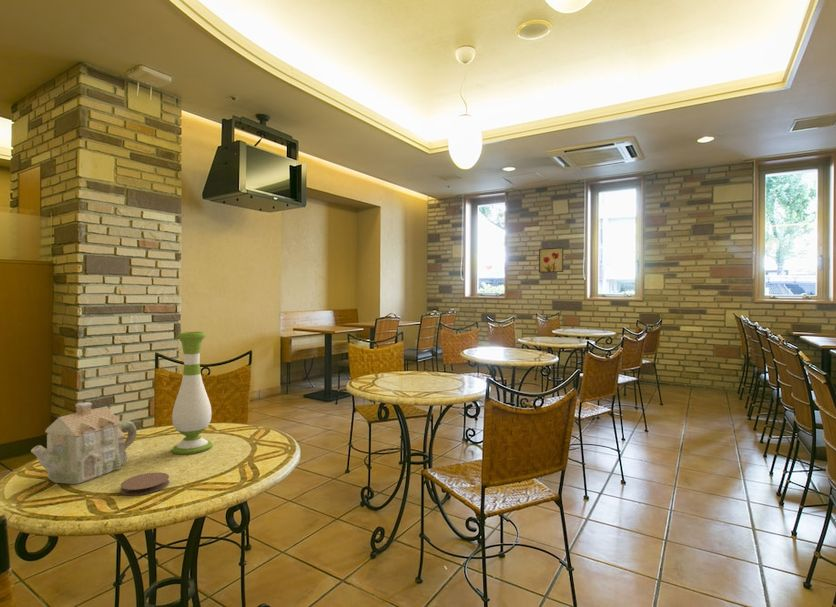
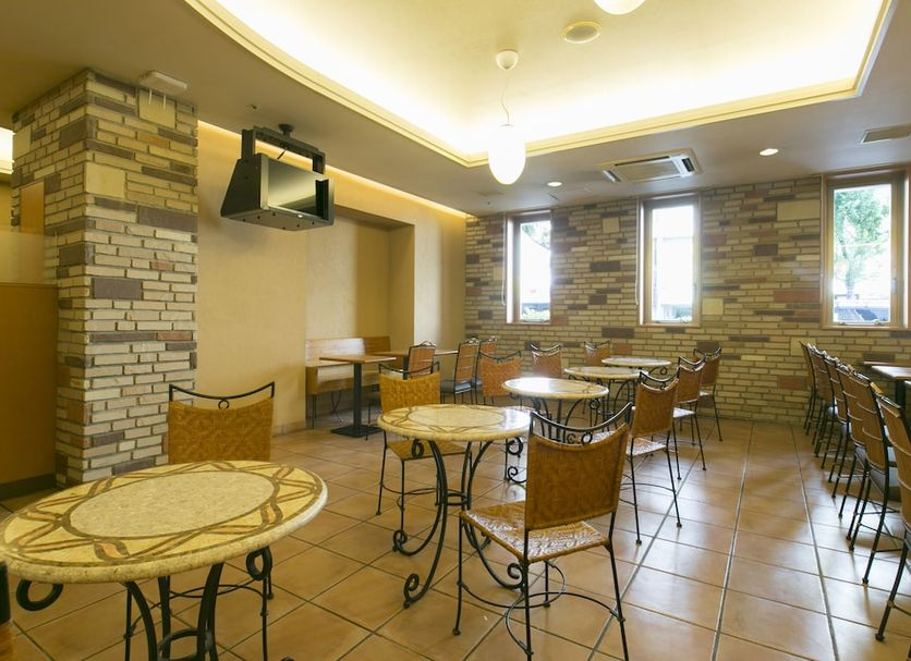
- wall art (551, 260)
- vase (192, 390)
- teapot (89, 437)
- coaster (145, 483)
